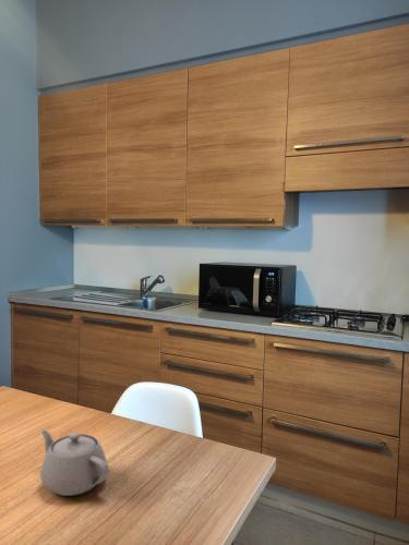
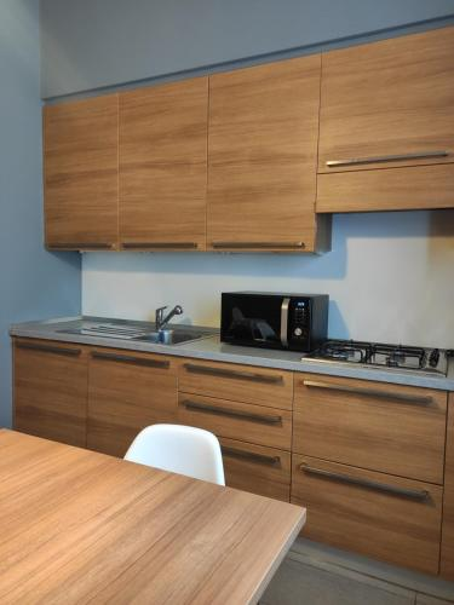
- teapot (72, 458)
